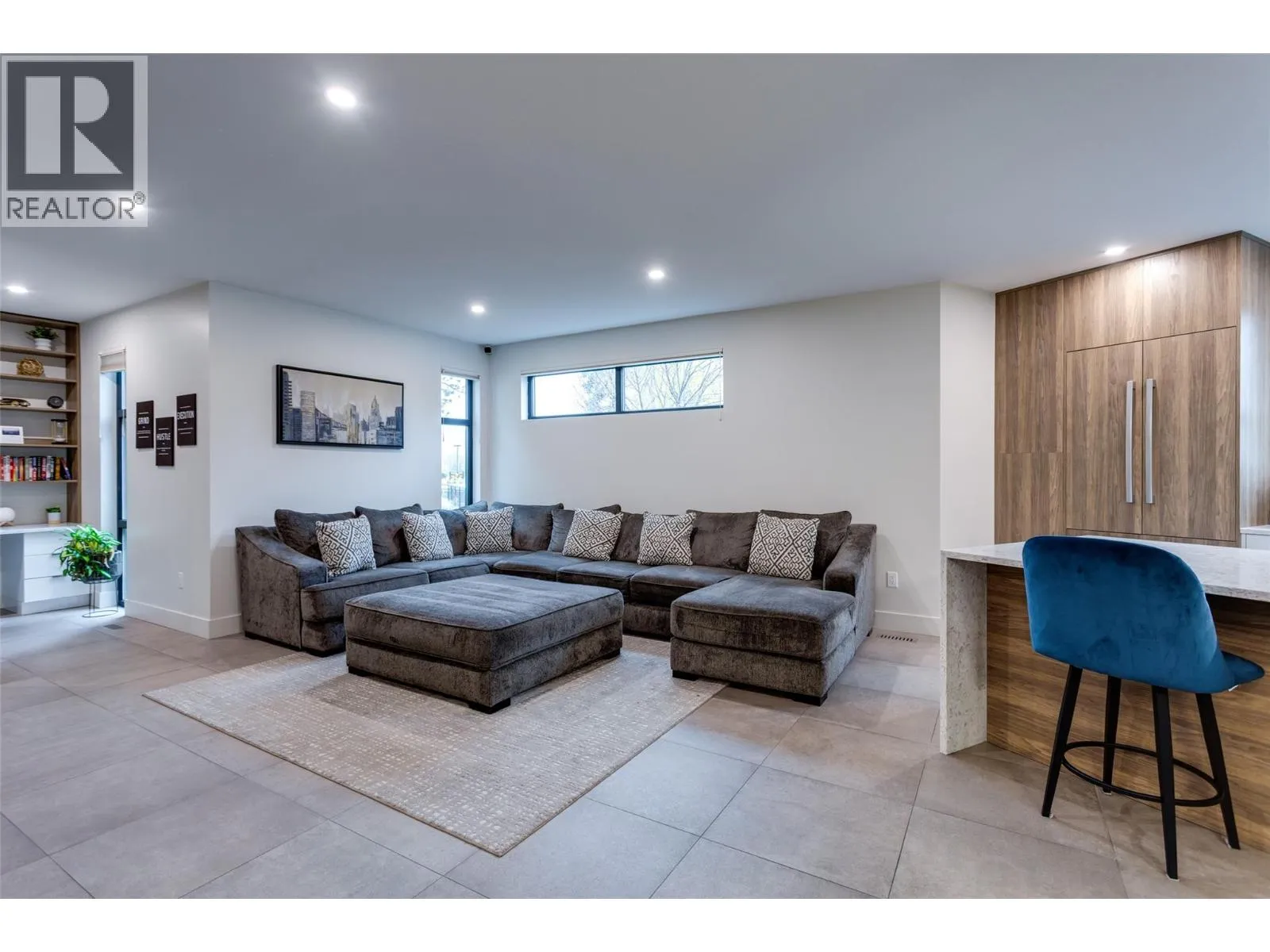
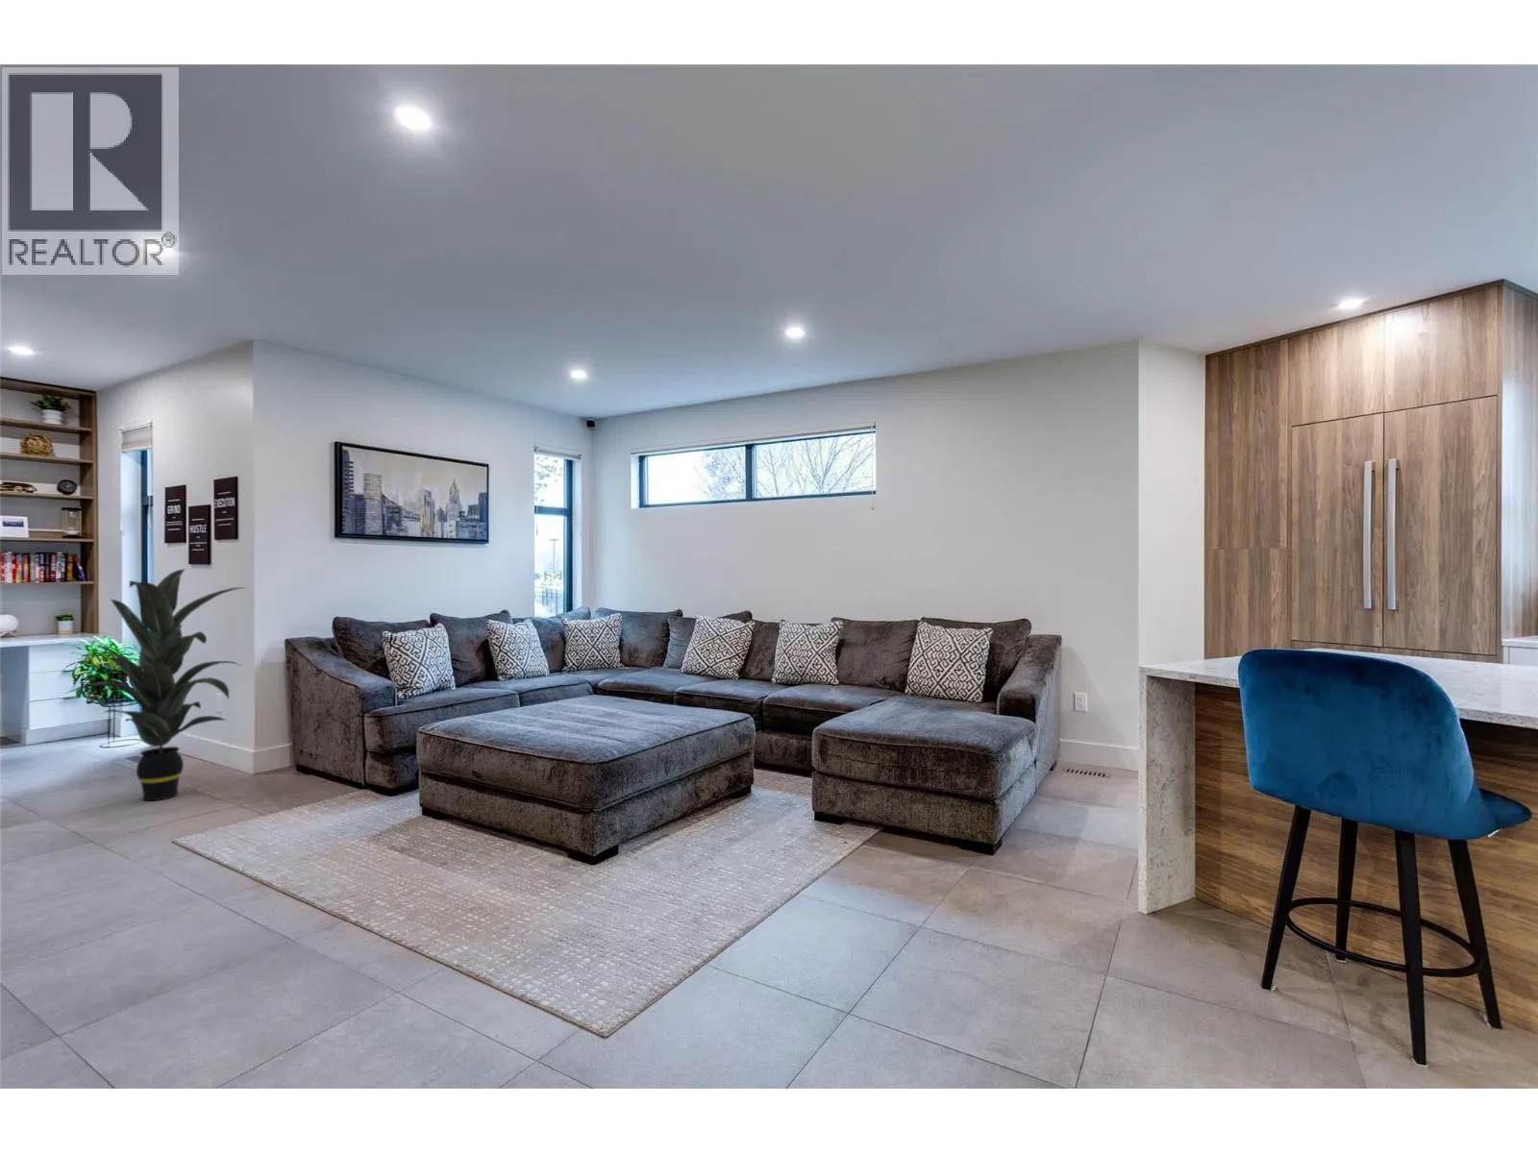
+ indoor plant (171, 681)
